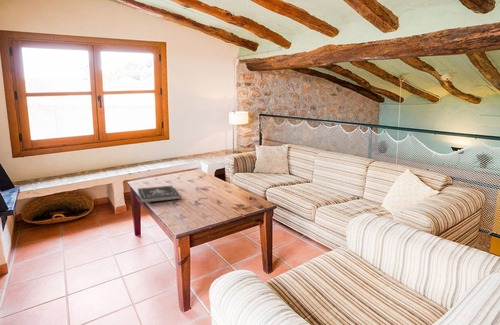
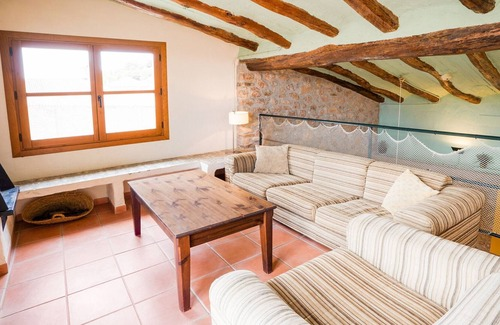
- book (158, 193)
